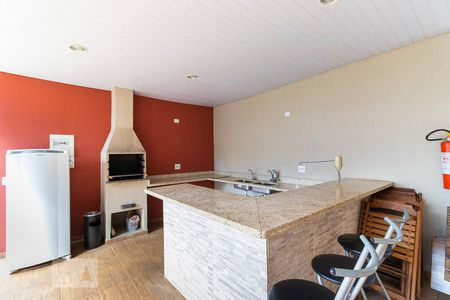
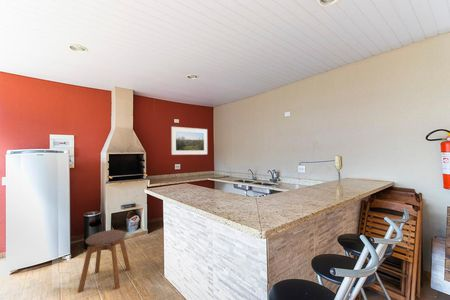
+ stool (100, 256)
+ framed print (190, 141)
